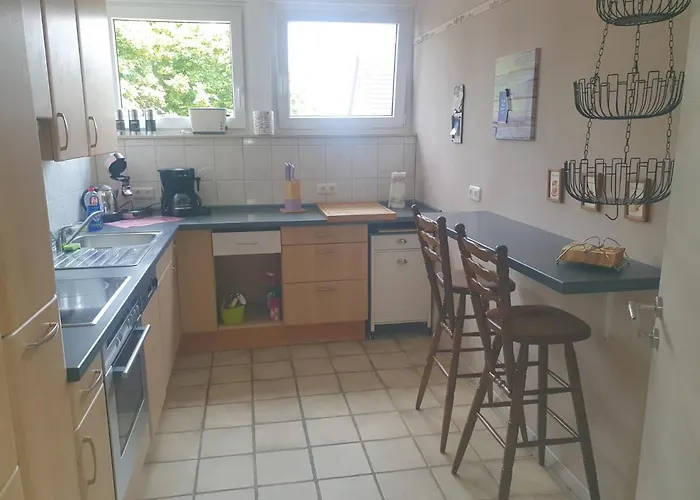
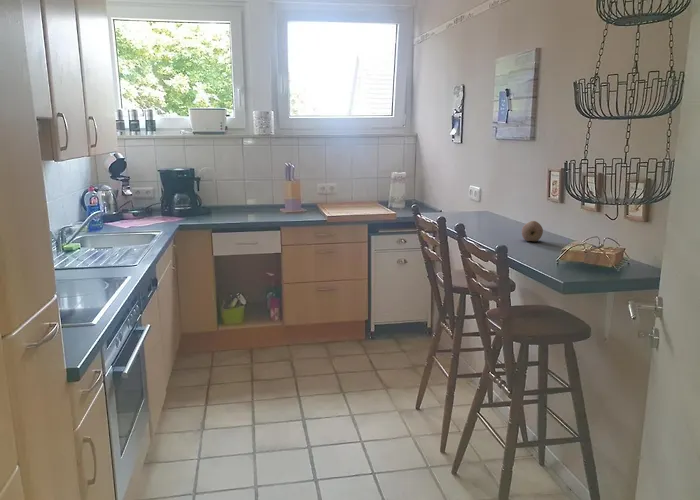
+ fruit (532, 230)
